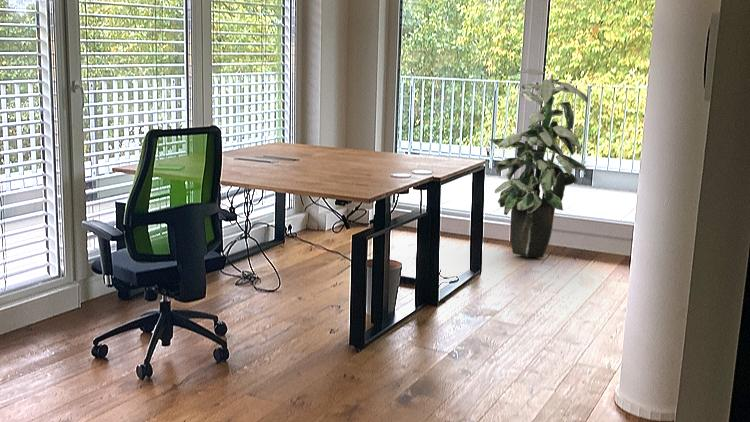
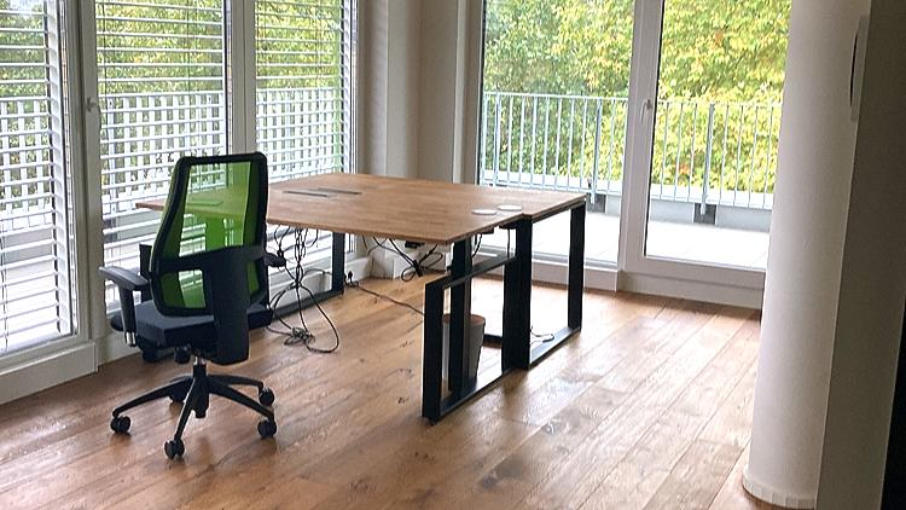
- indoor plant (535, 164)
